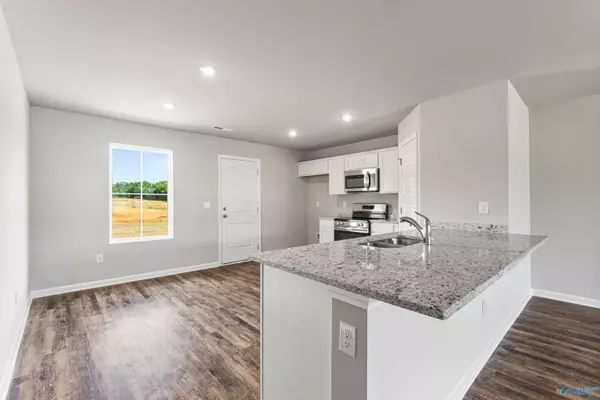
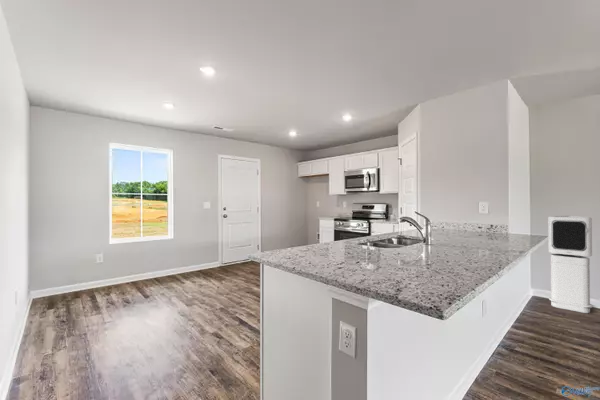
+ air purifier (569, 261)
